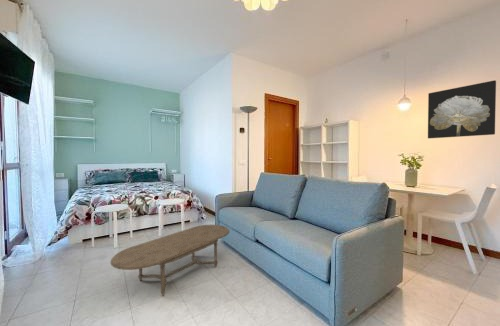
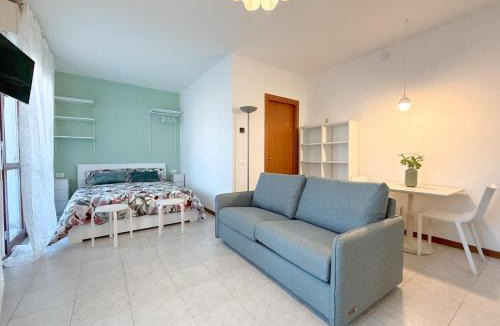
- coffee table (180, 256)
- wall art (458, 112)
